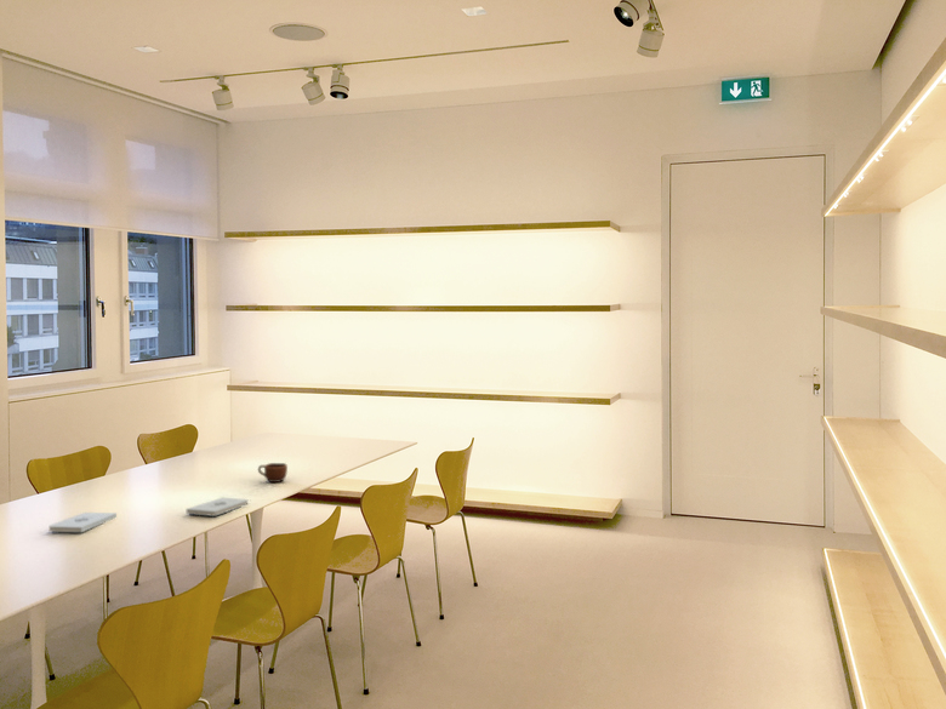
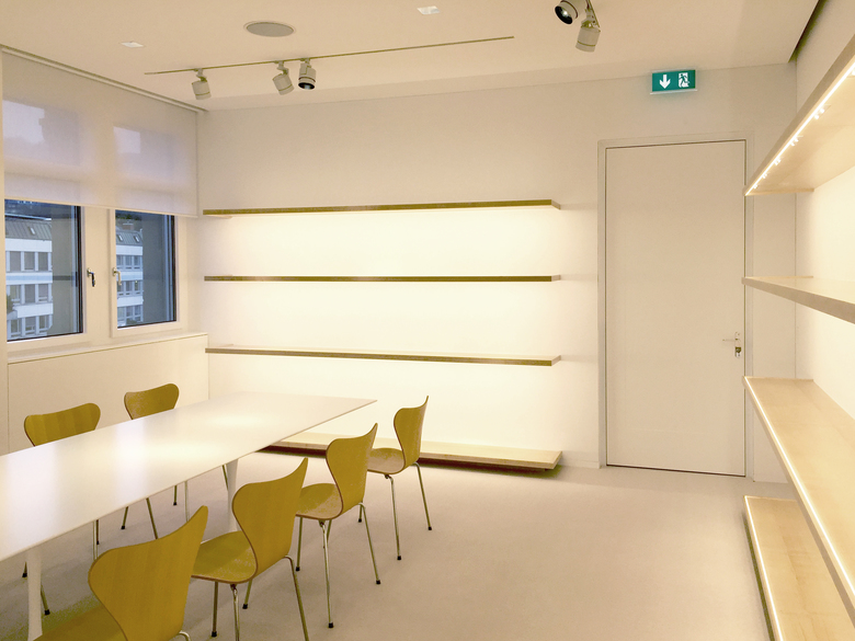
- mug (273, 473)
- notepad (82, 521)
- notepad (218, 505)
